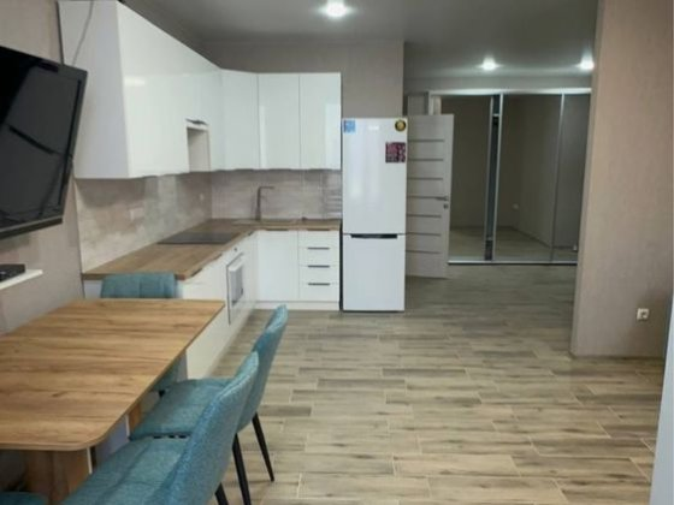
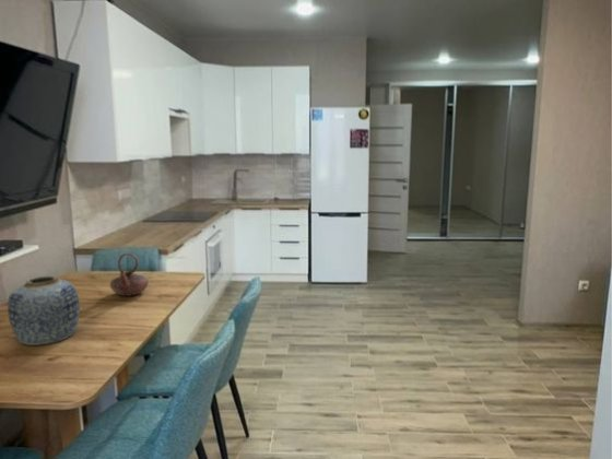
+ vase (44, 306)
+ teapot (128, 275)
